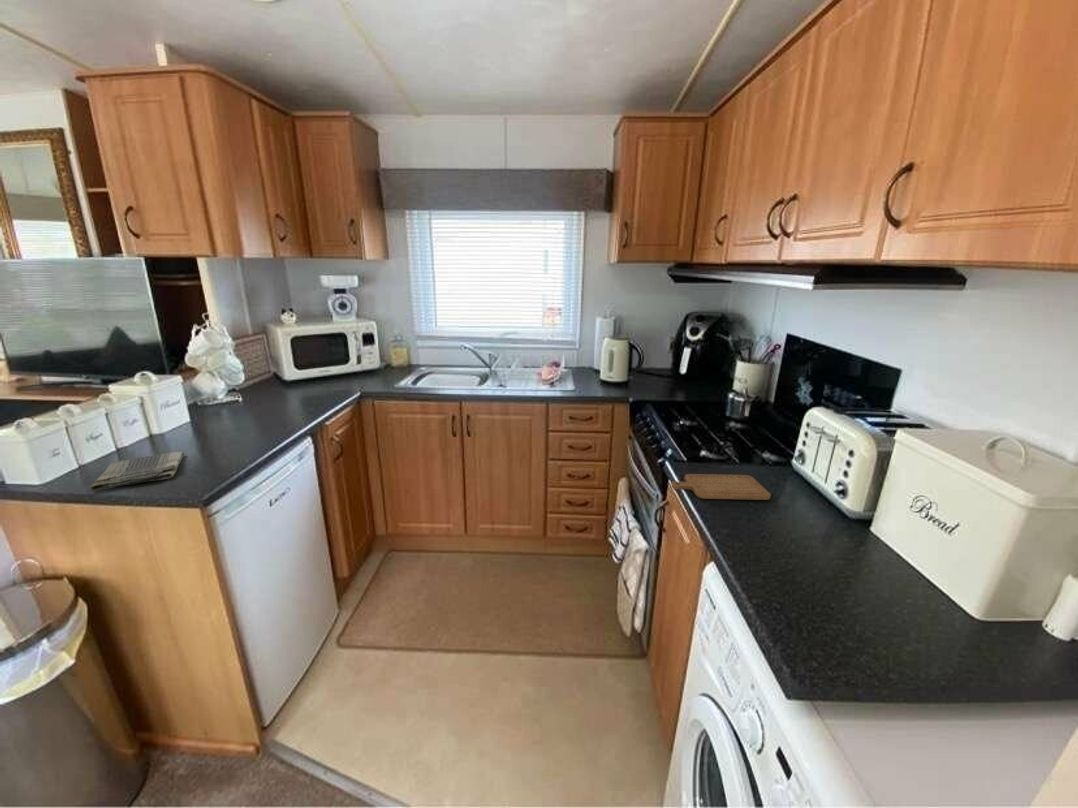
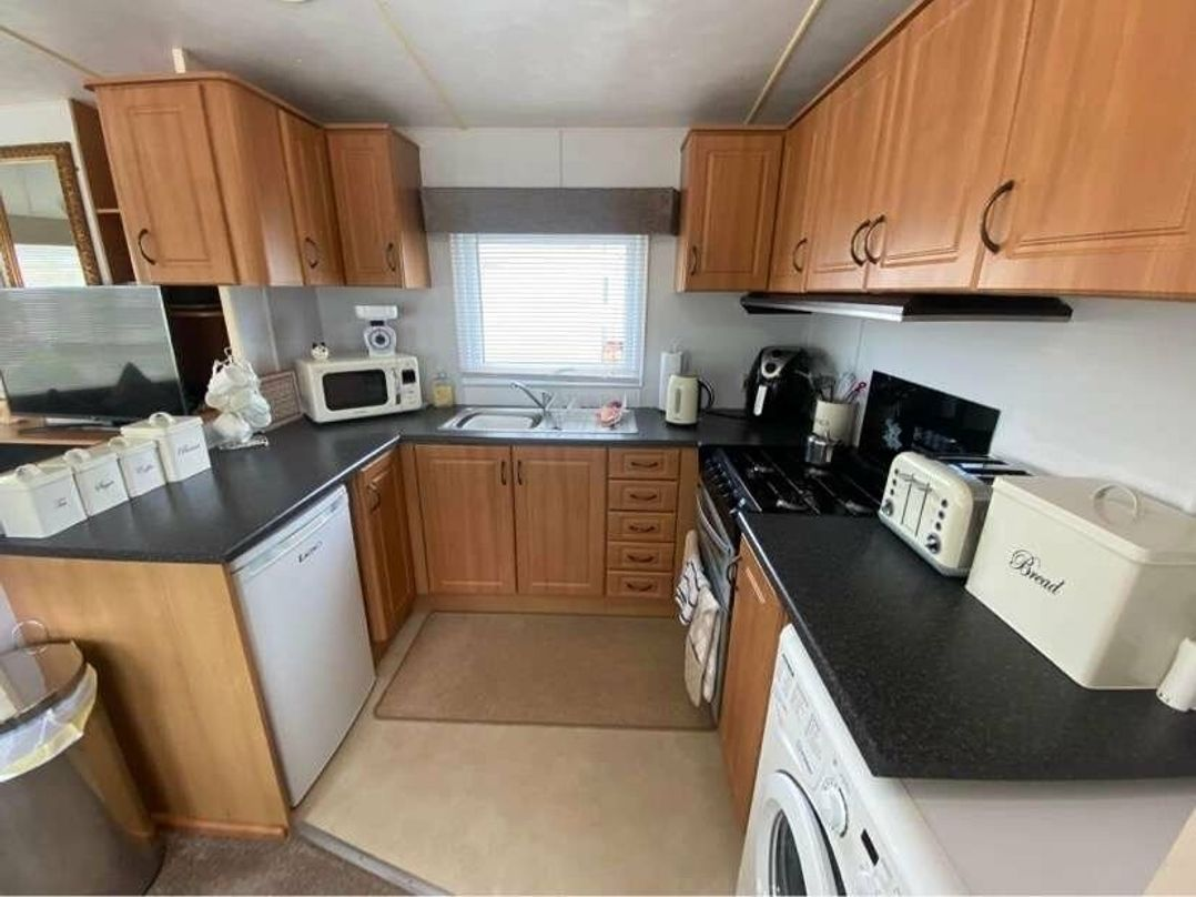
- dish towel (140, 468)
- chopping board (716, 486)
